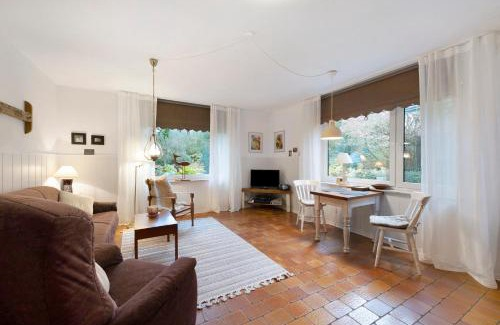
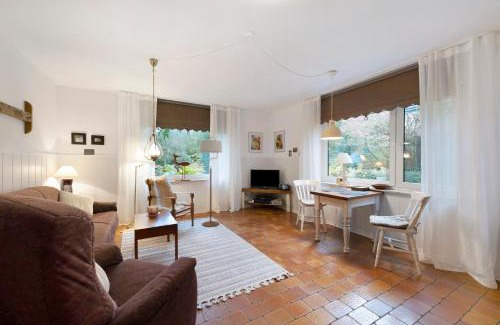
+ floor lamp (211, 180)
